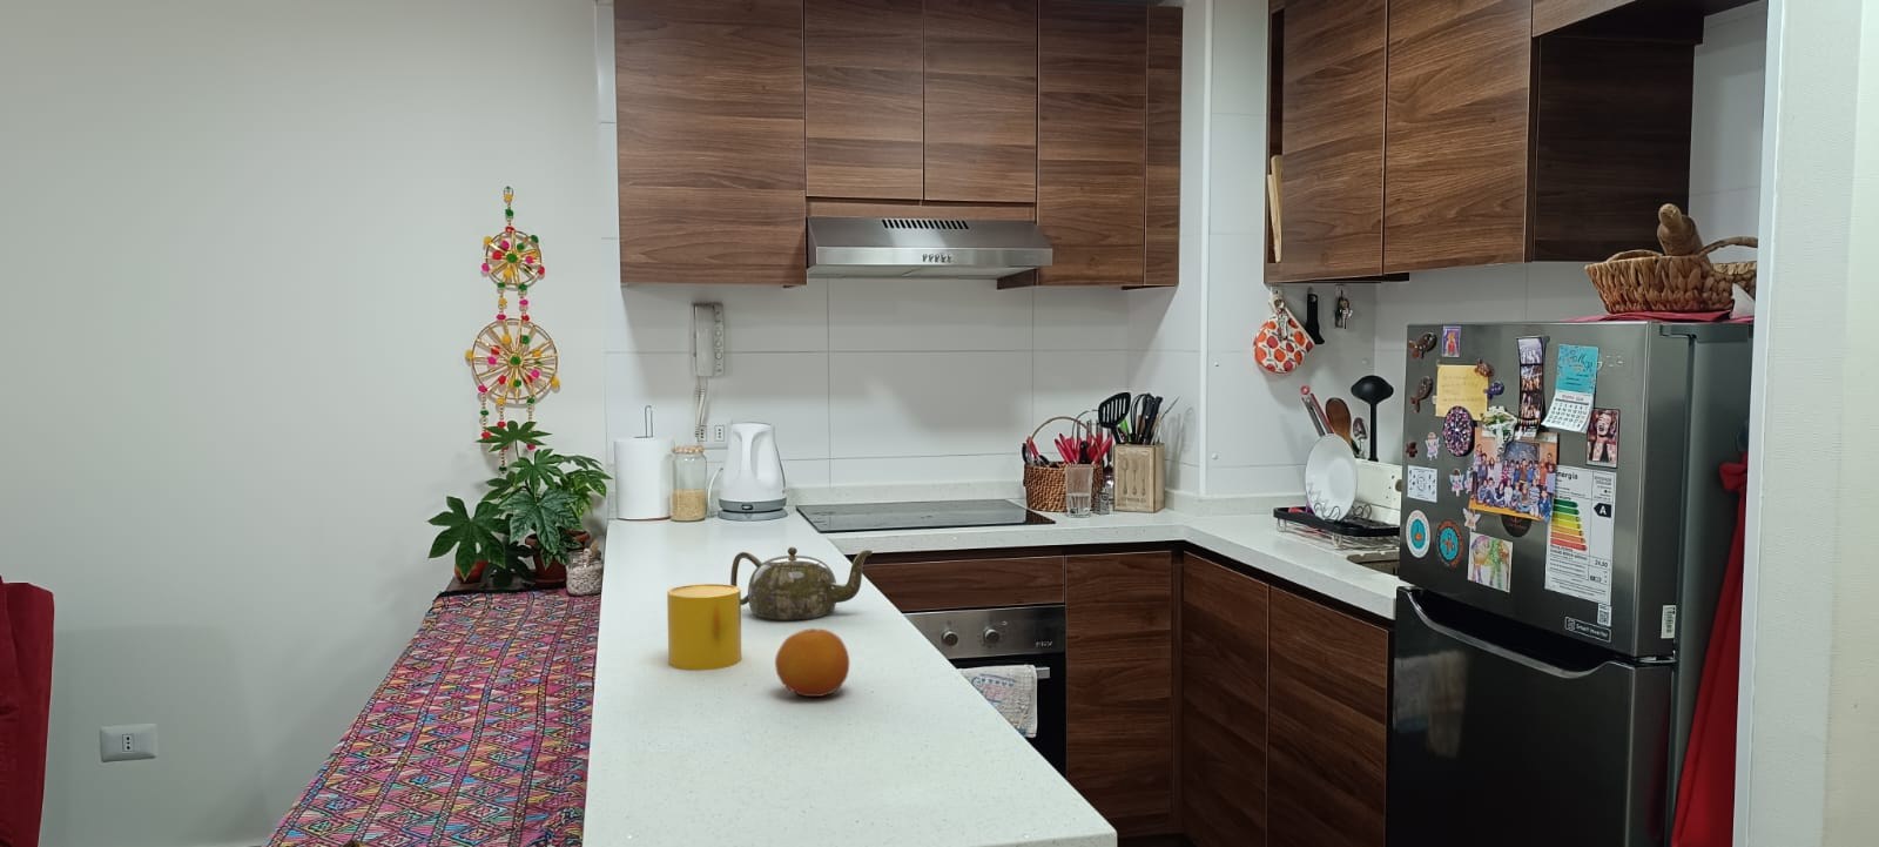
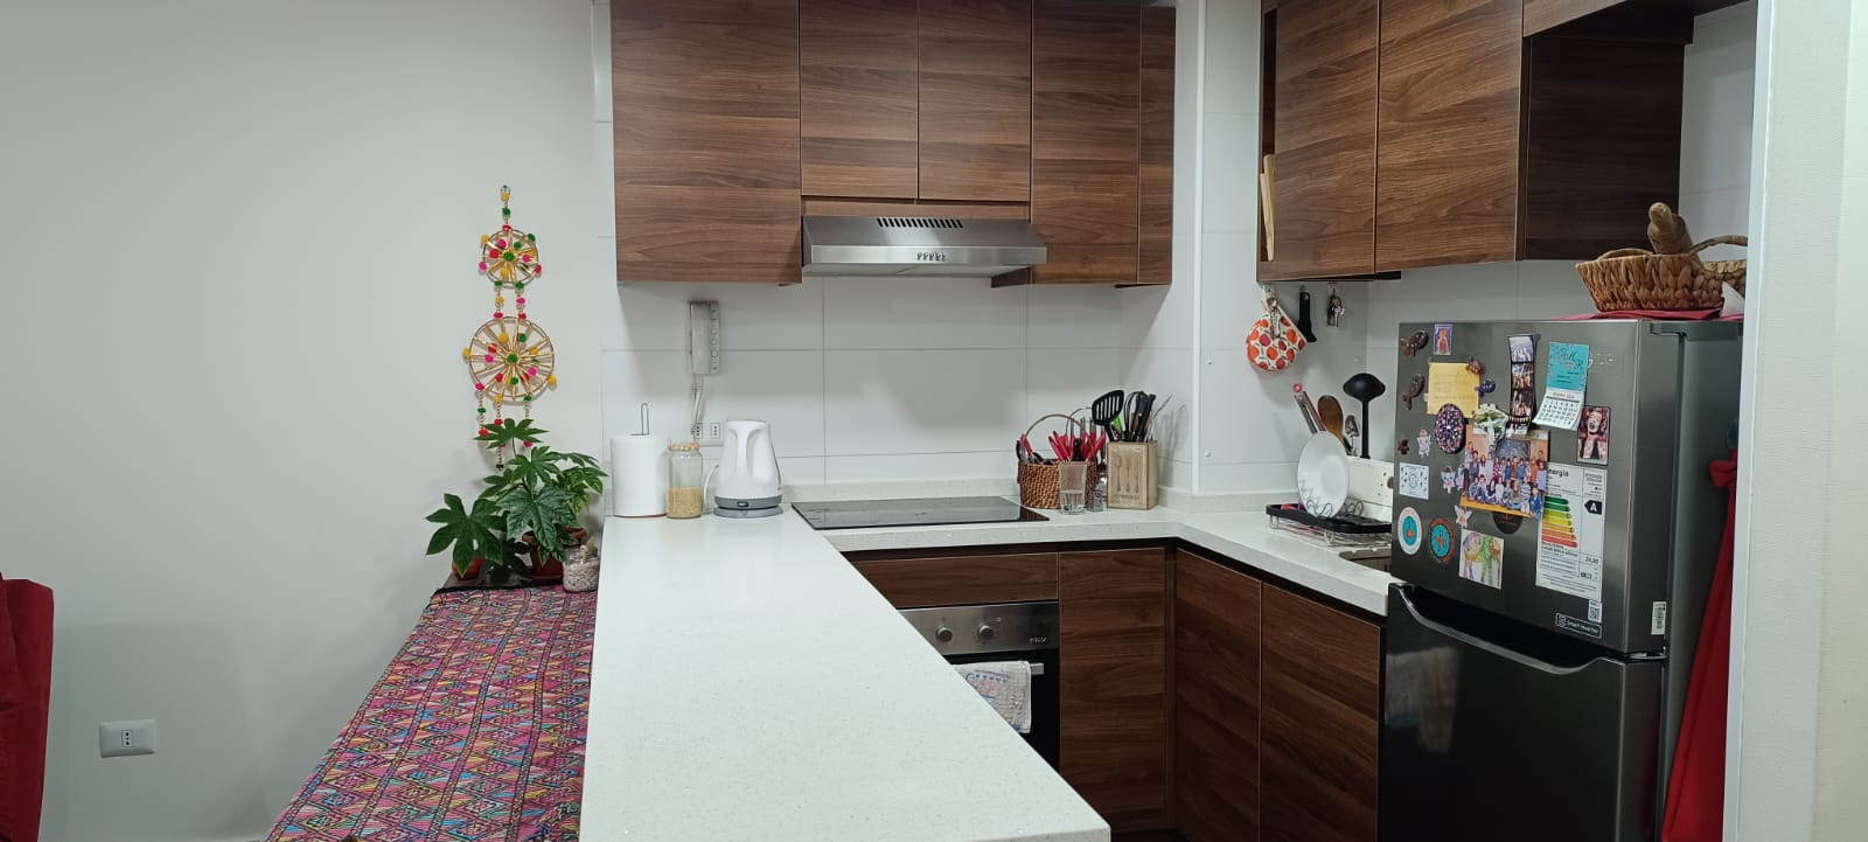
- teapot (799, 579)
- cup (705, 627)
- fruit (812, 661)
